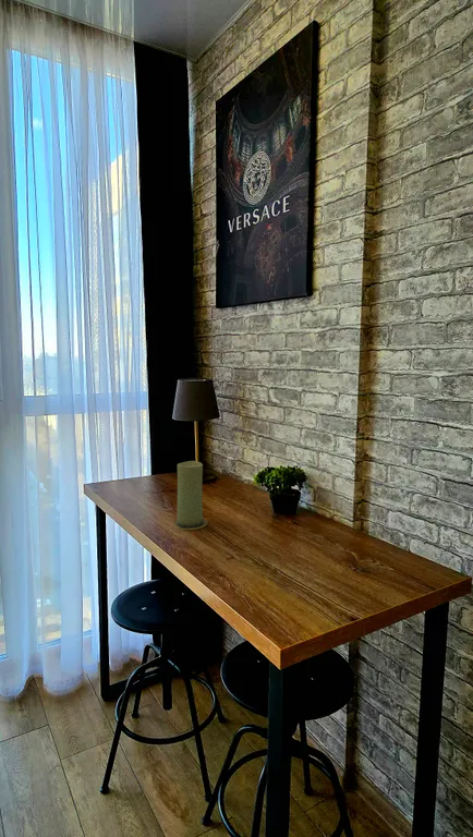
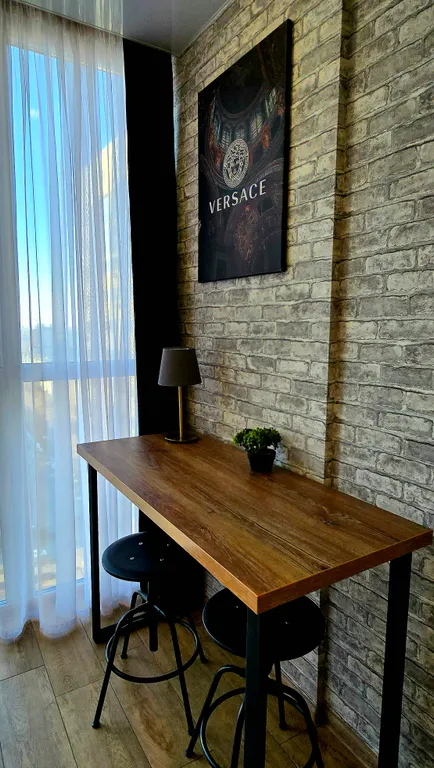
- candle (190, 493)
